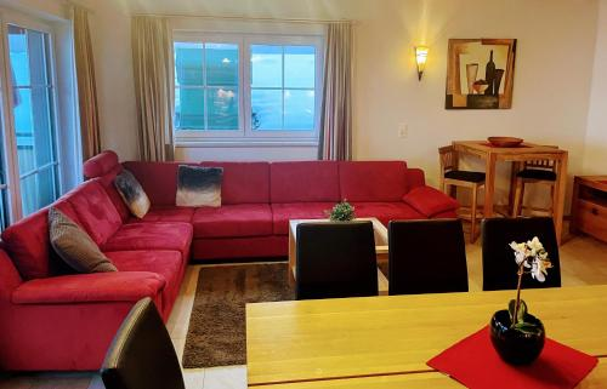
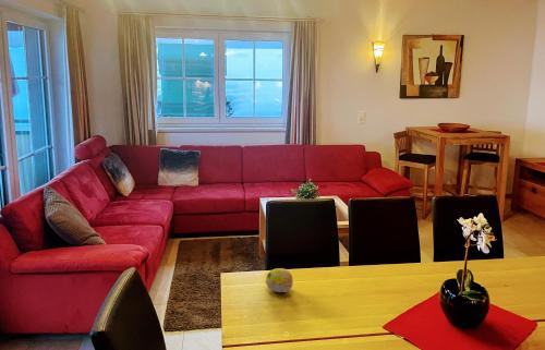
+ fruit (278, 279)
